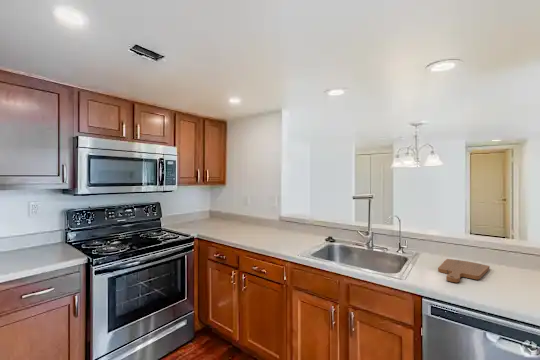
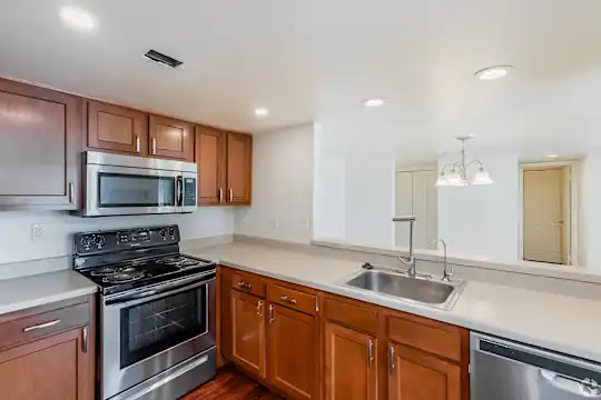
- cutting board (460, 270)
